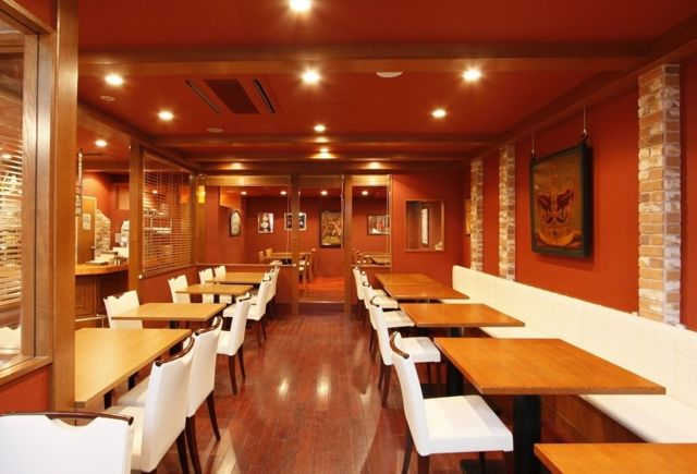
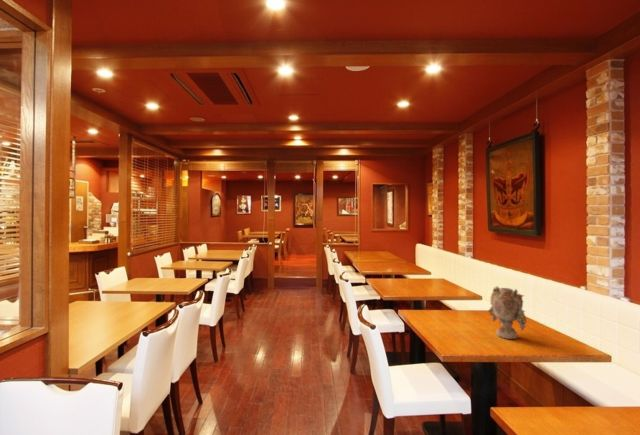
+ vase (506, 311)
